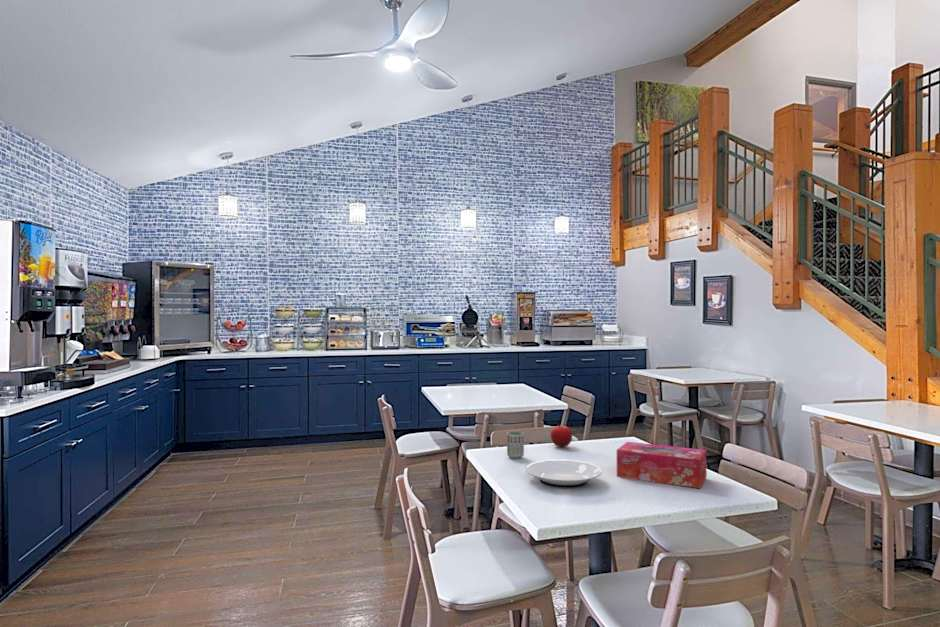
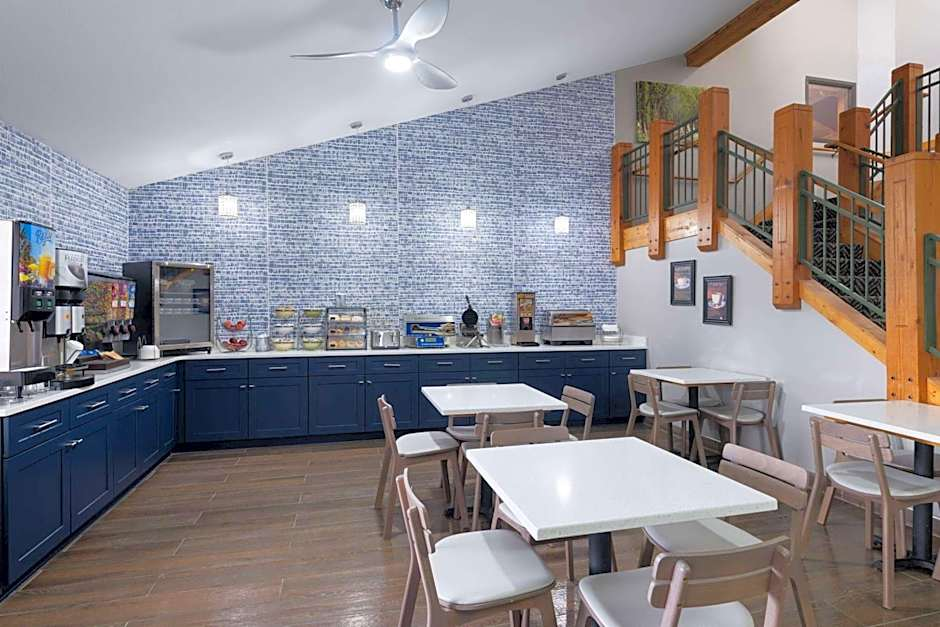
- fruit (561, 435)
- cup (515, 444)
- plate (563, 474)
- tissue box (661, 463)
